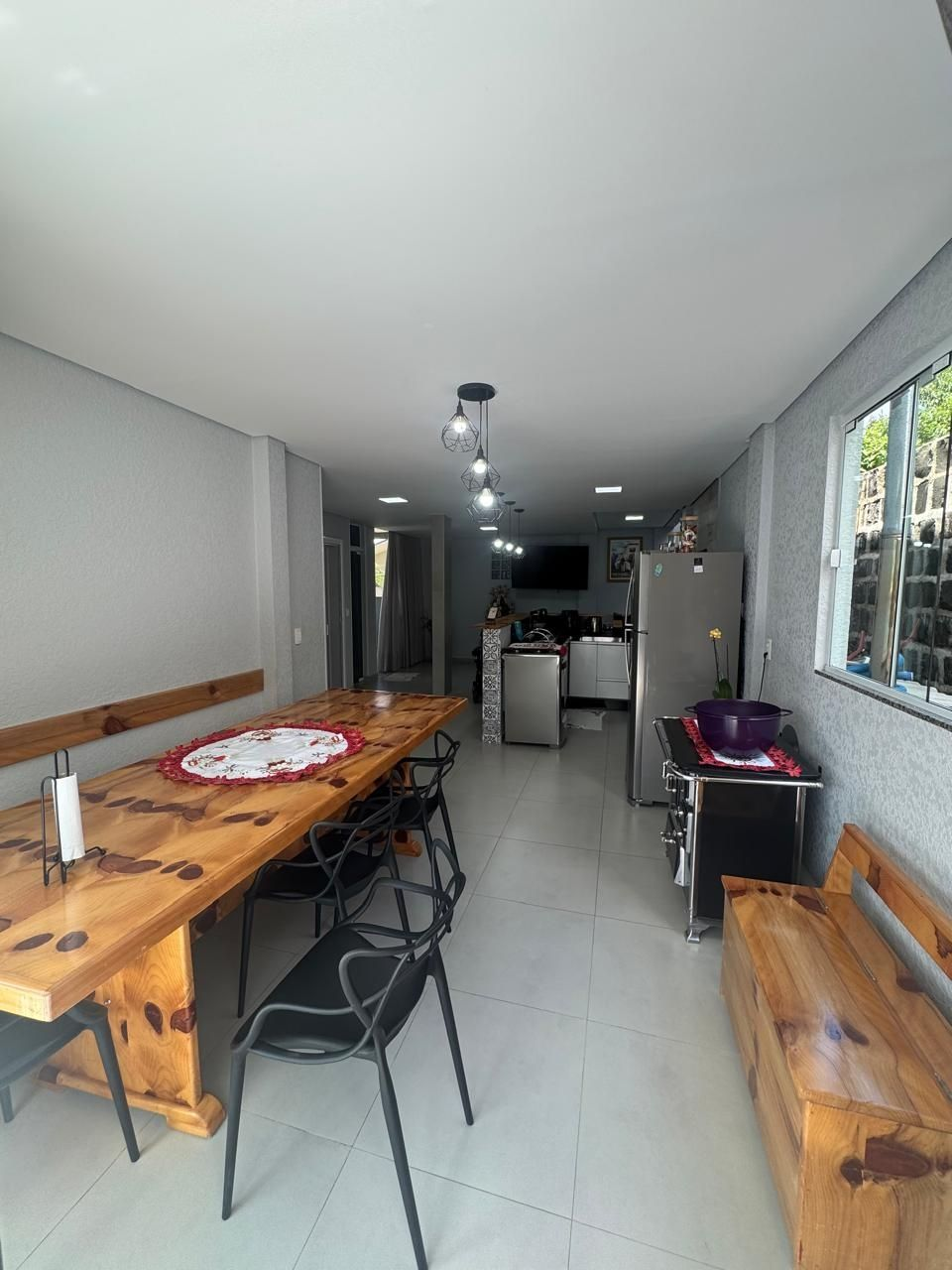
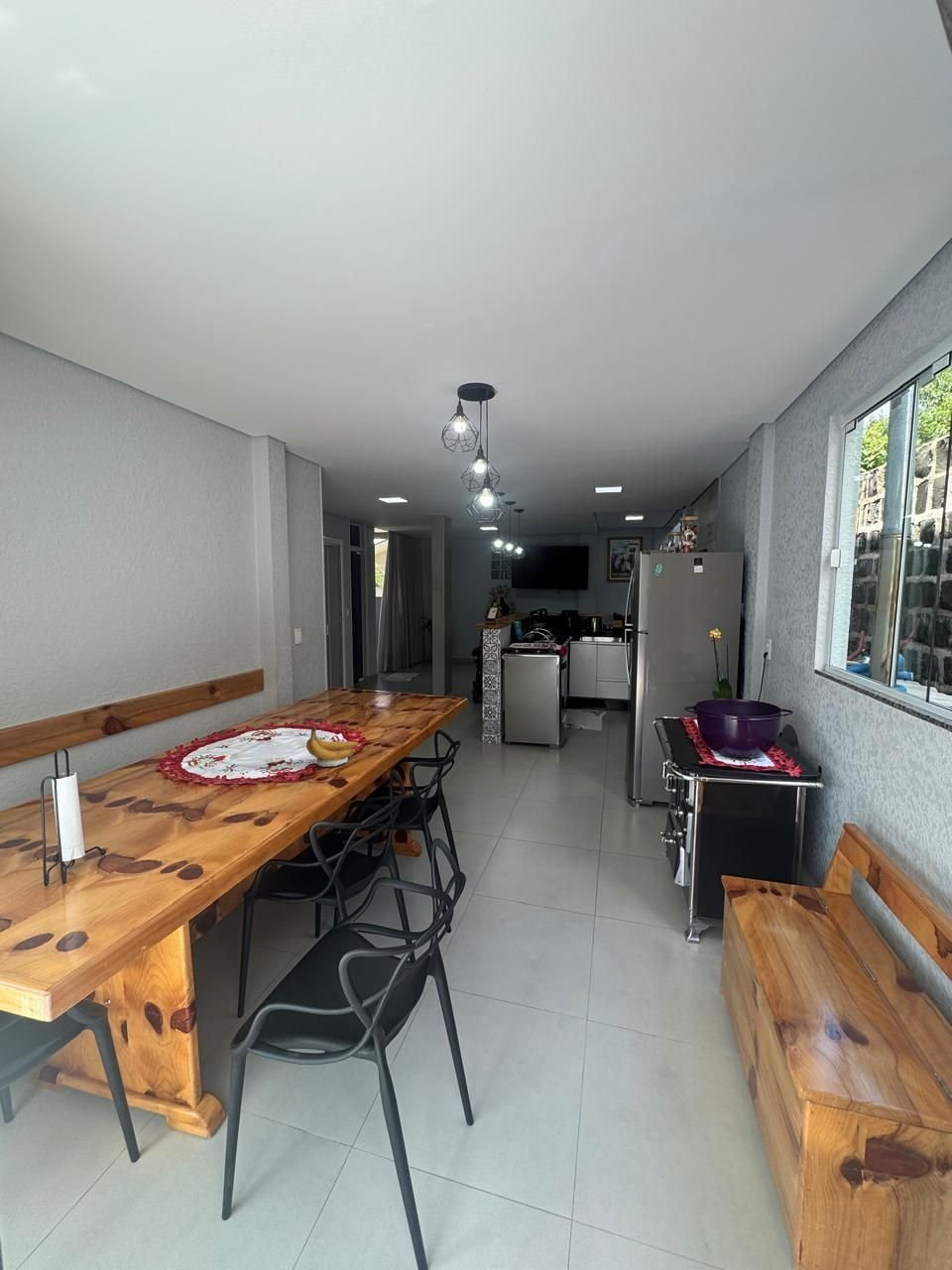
+ banana (333, 744)
